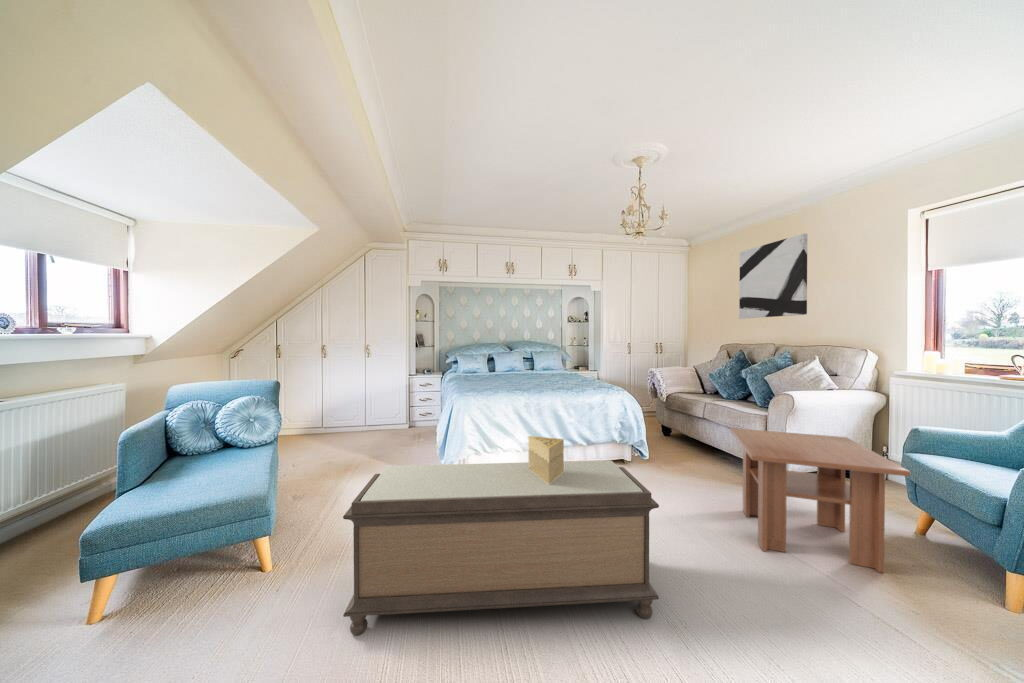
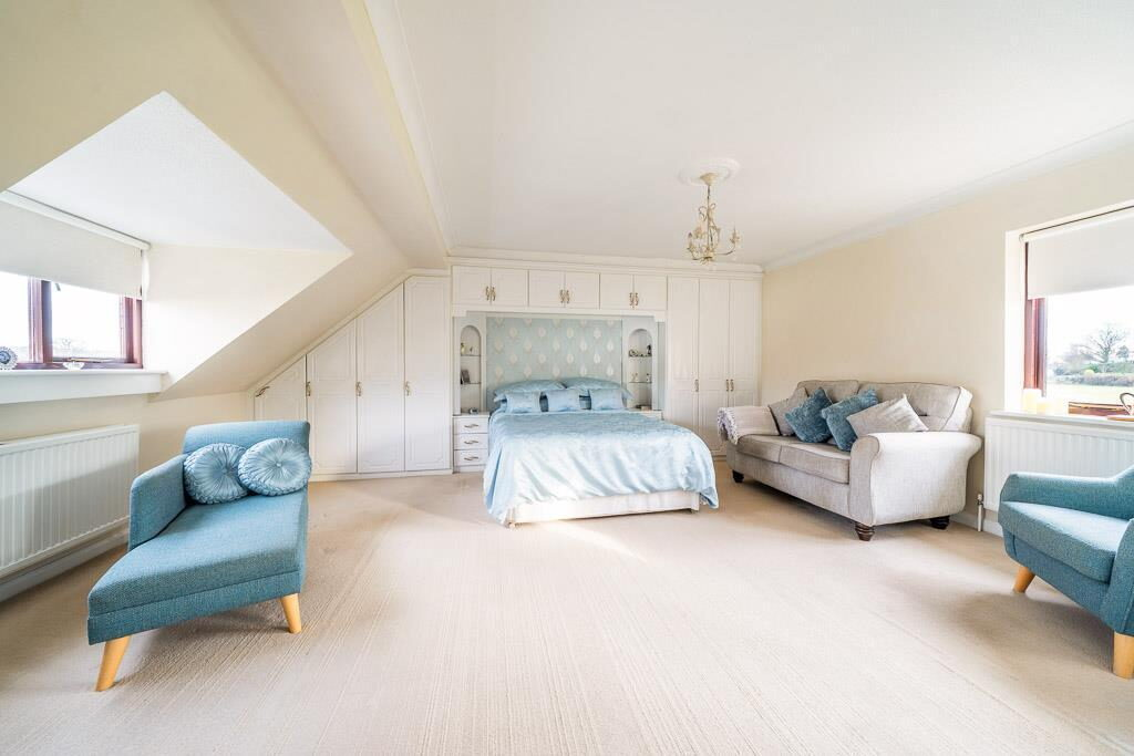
- wall art (770, 280)
- bench (503, 535)
- decorative box (549, 458)
- coffee table (802, 491)
